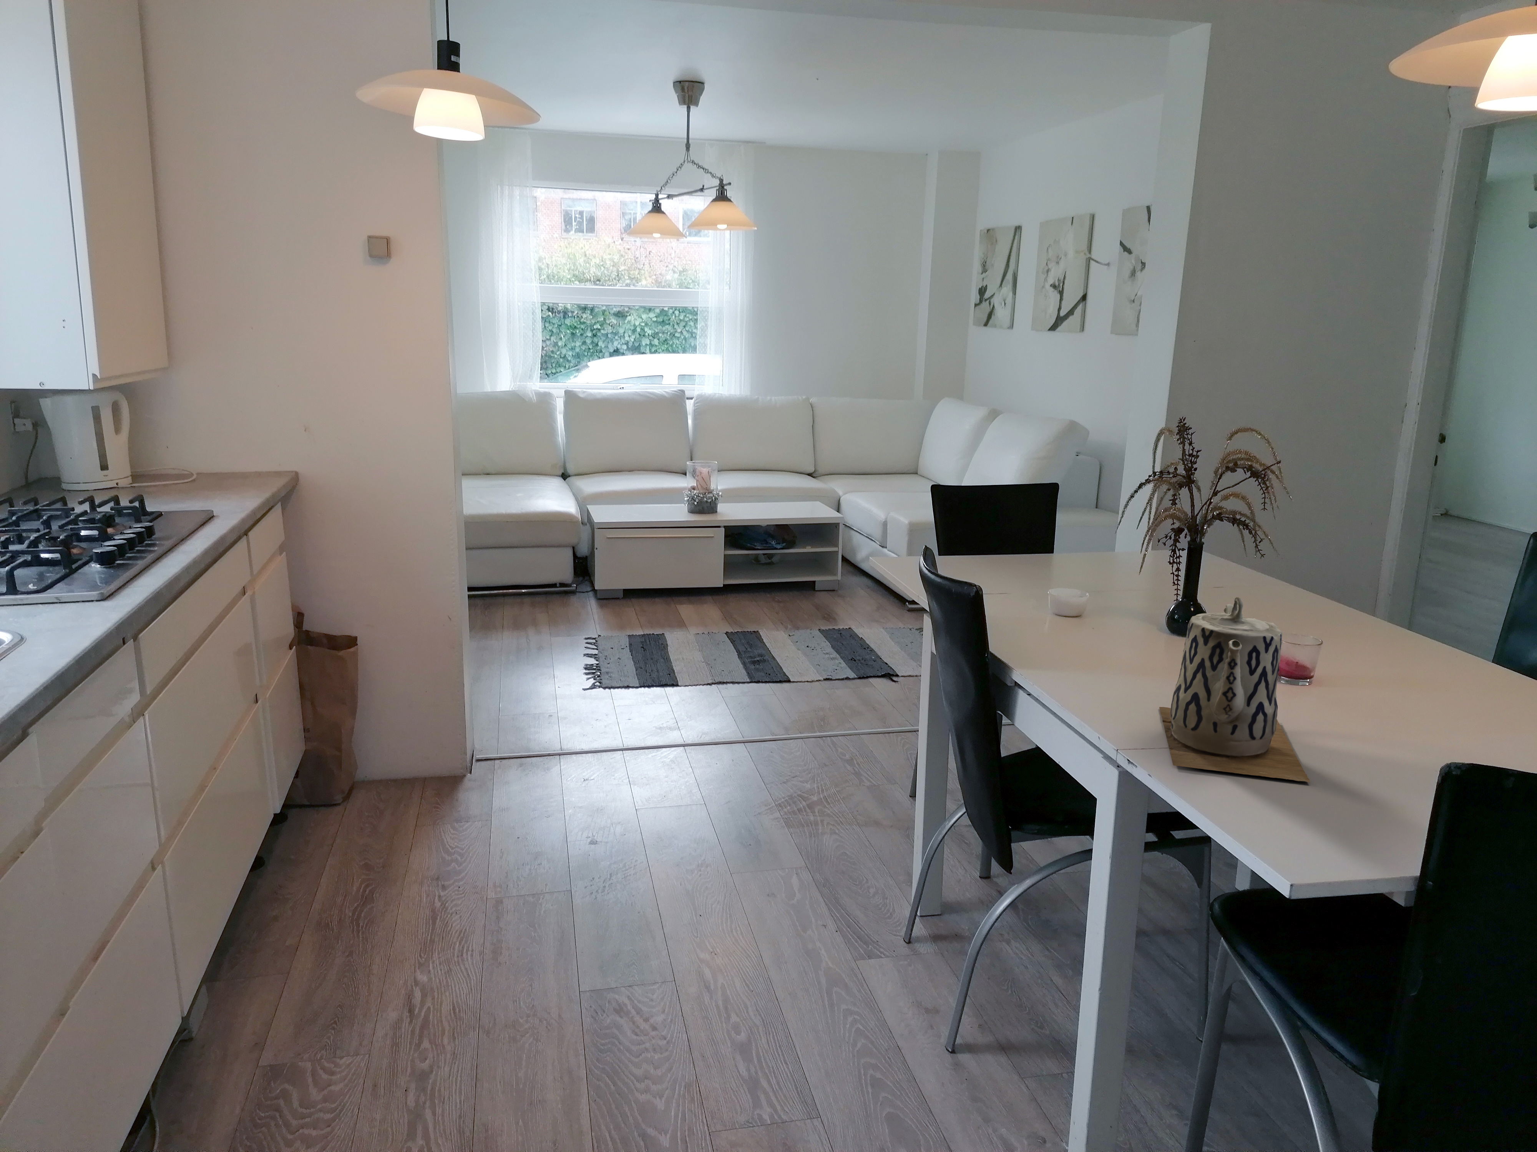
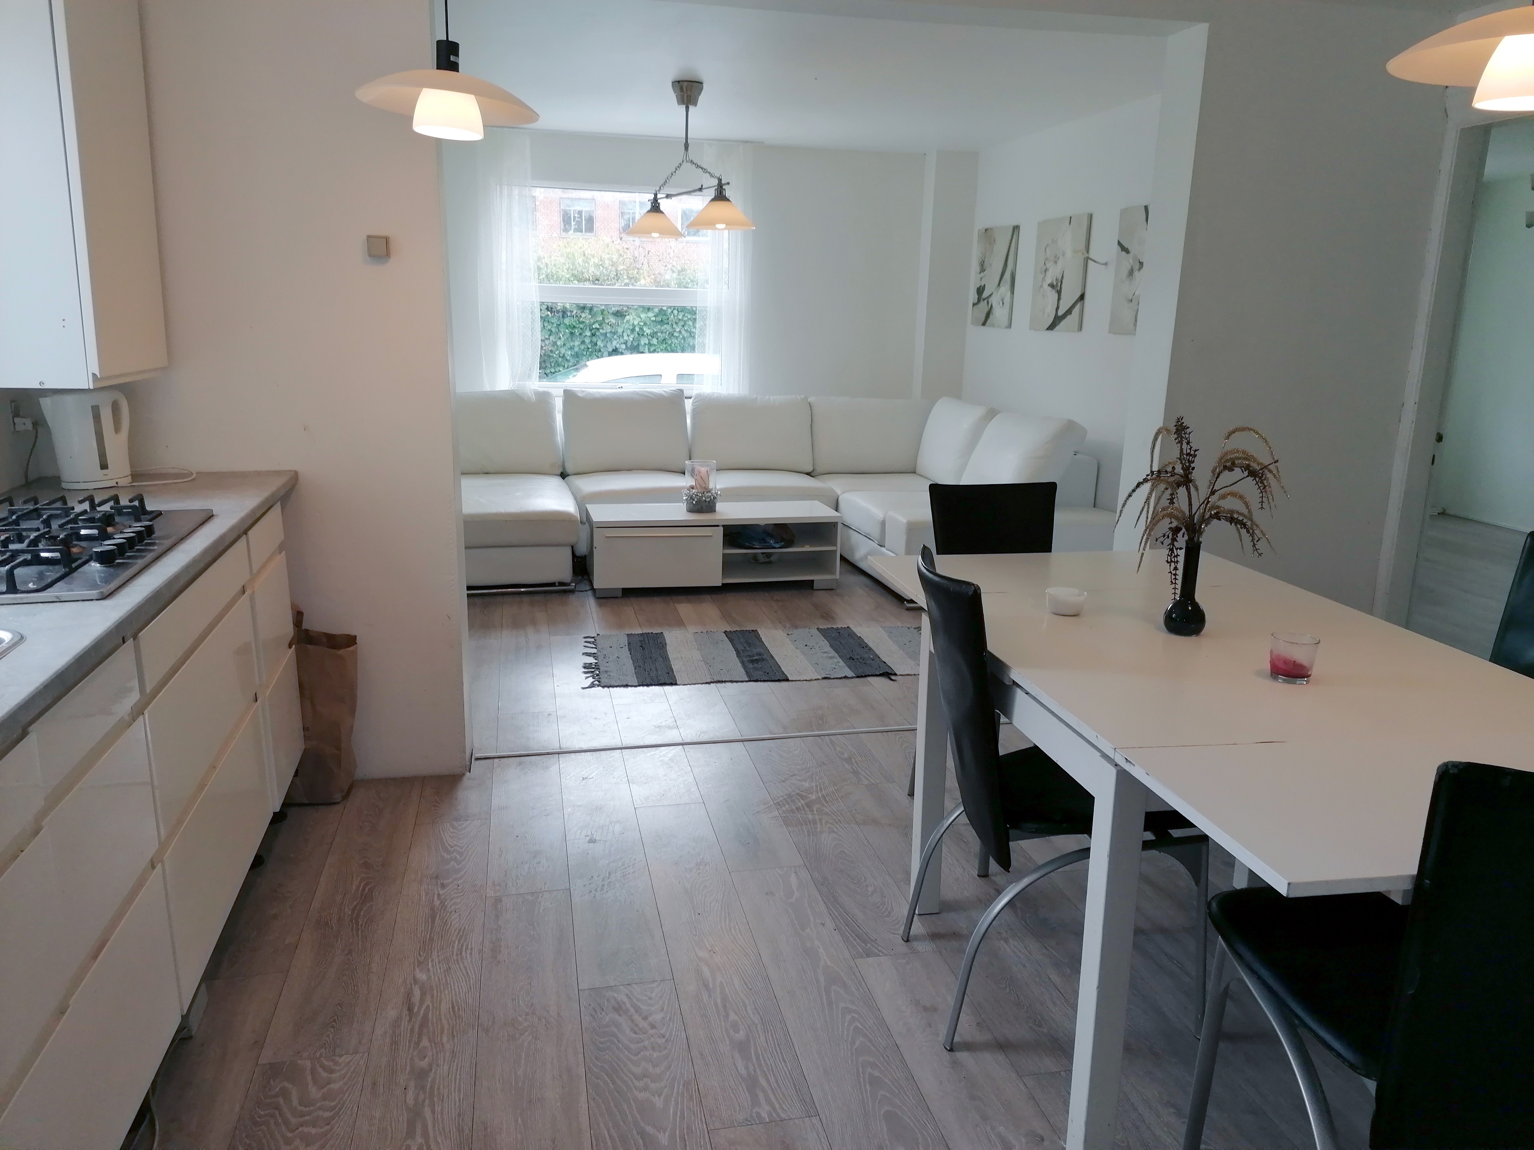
- teapot (1237, 670)
